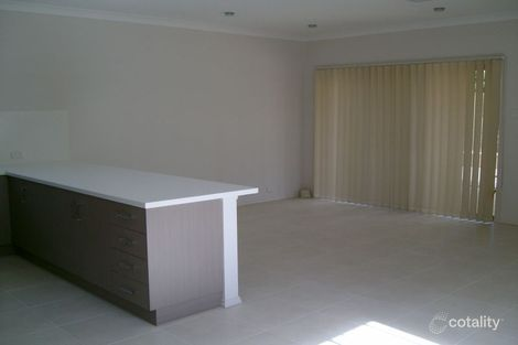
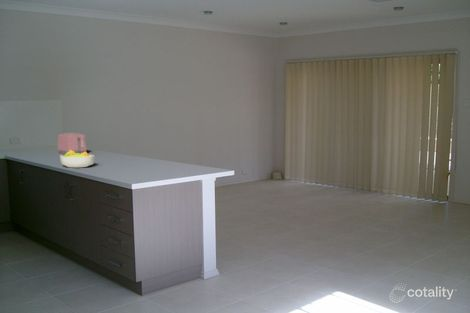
+ fruit bowl (77, 158)
+ toaster (72, 143)
